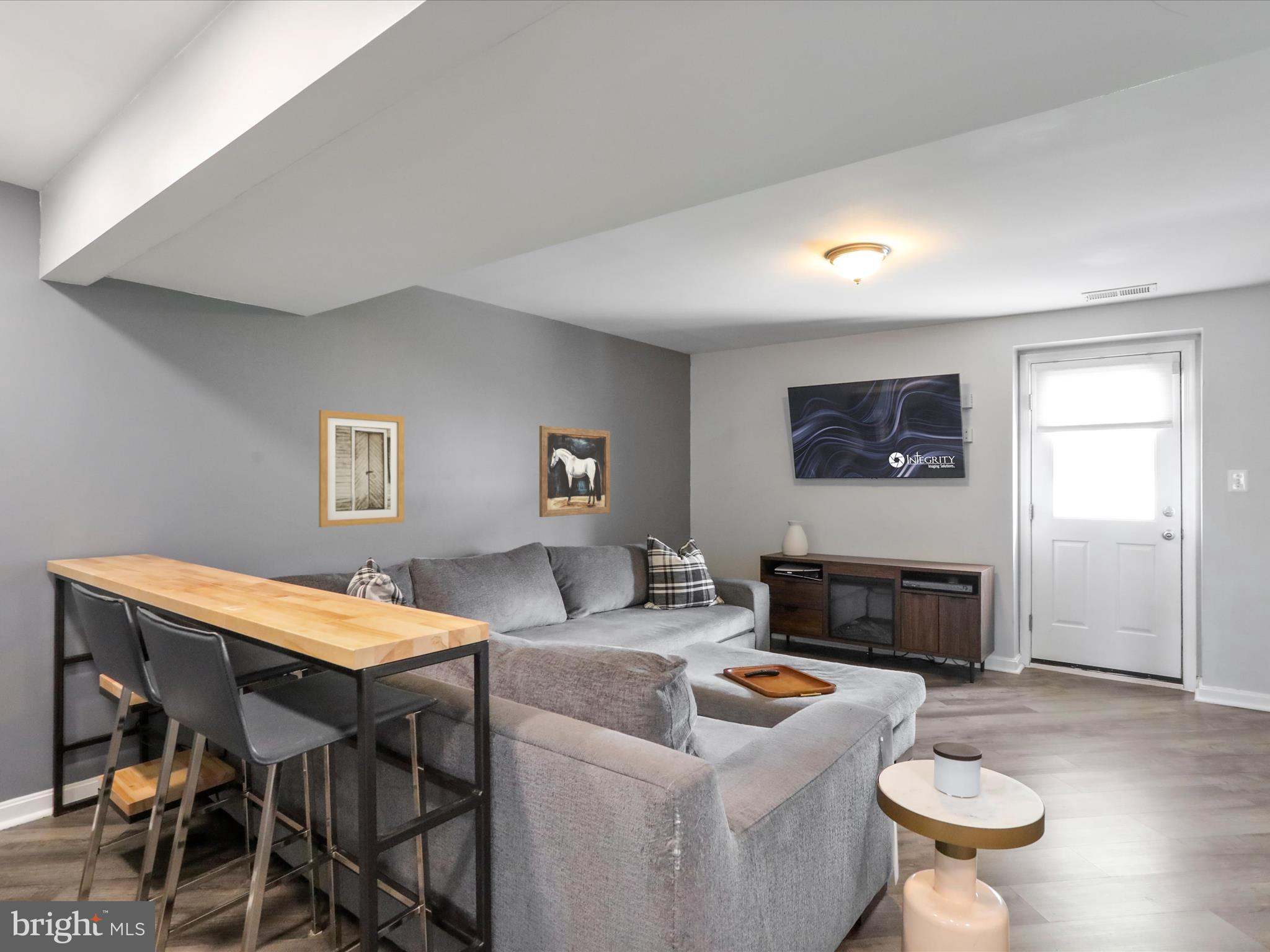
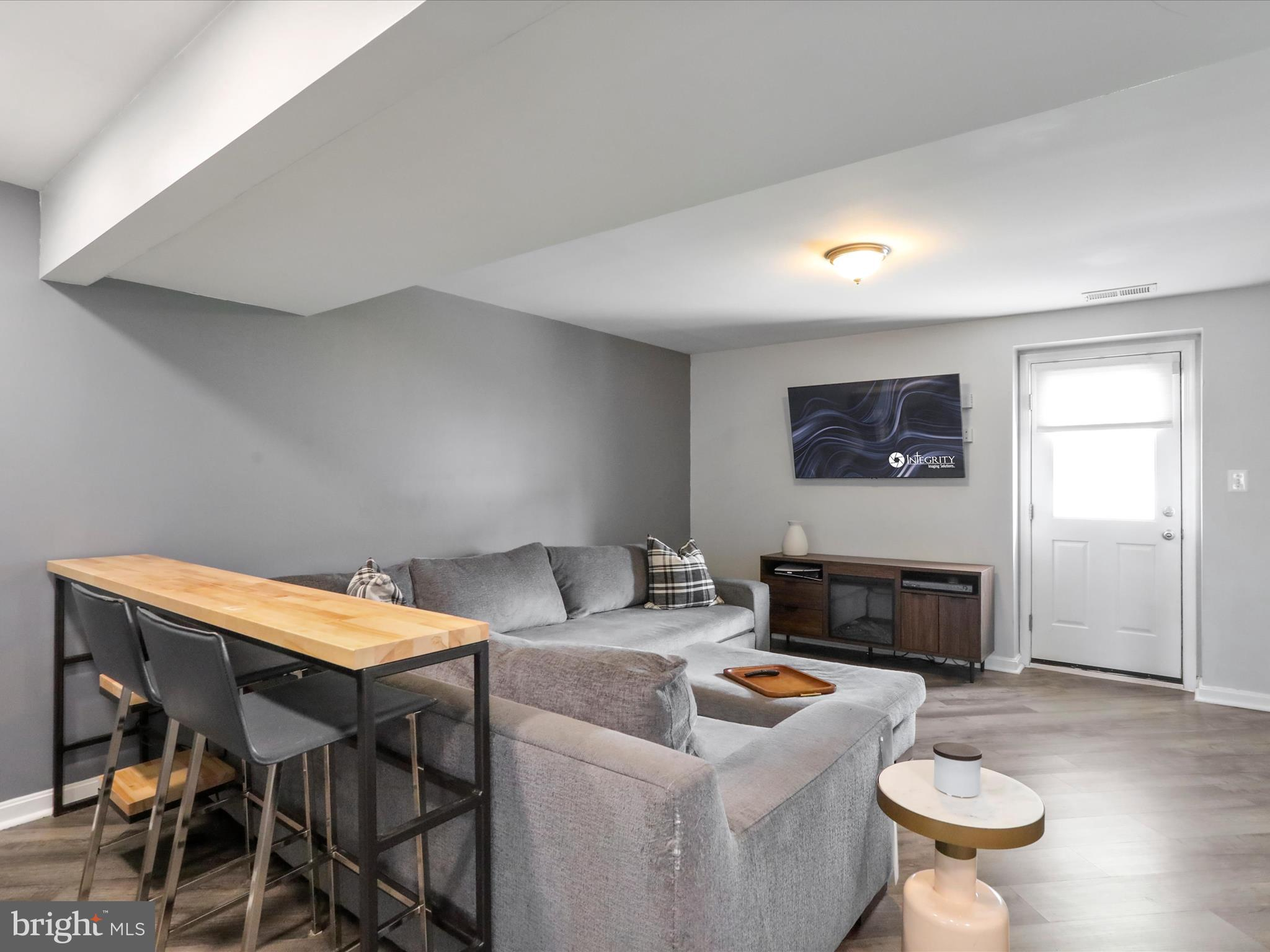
- wall art (577, 472)
- wall art (363, 469)
